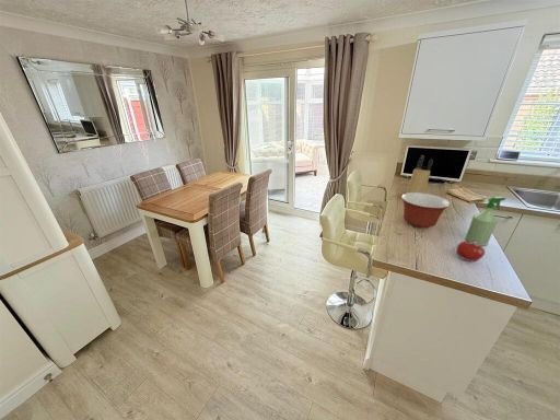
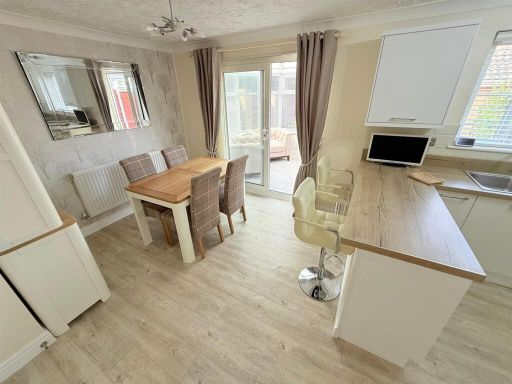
- knife block (419, 178)
- spray bottle (485, 220)
- mixing bowl (421, 211)
- fruit (469, 249)
